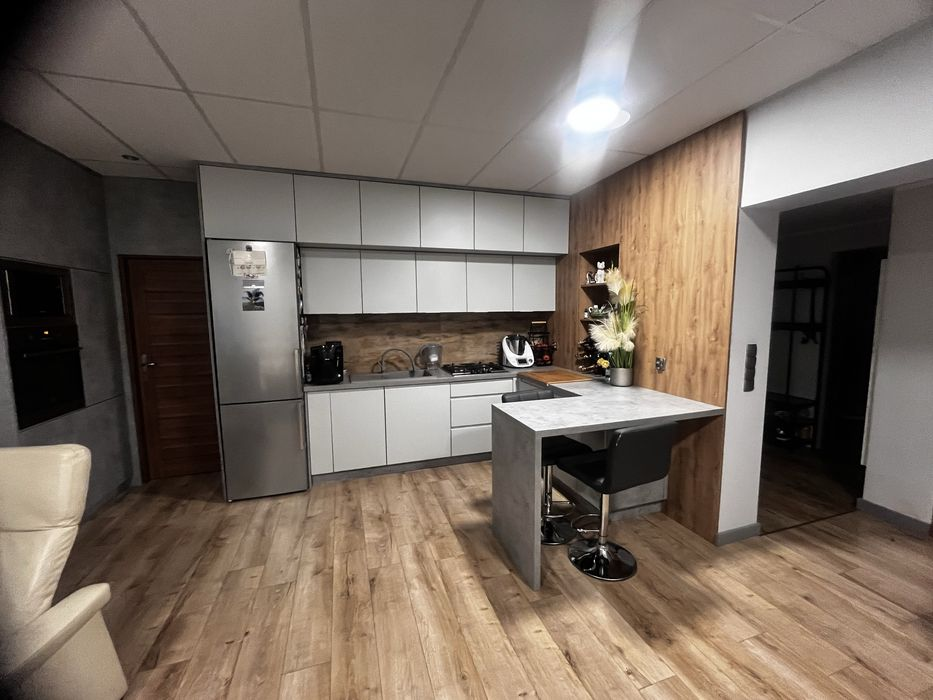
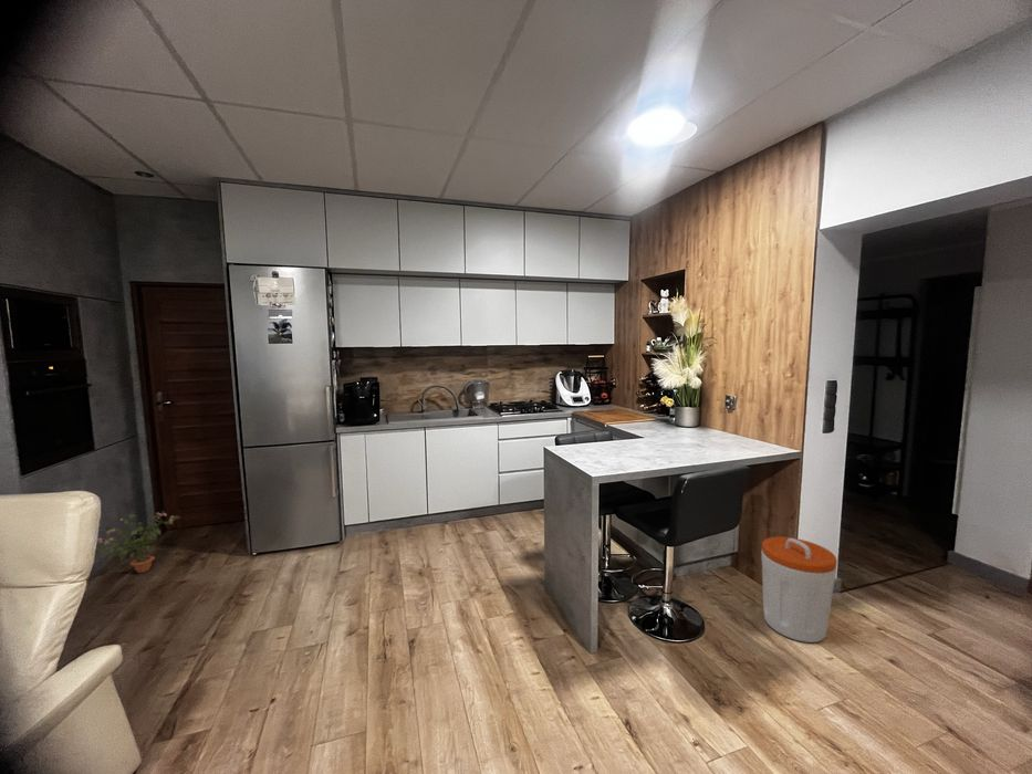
+ trash can (795, 584)
+ potted plant (139, 542)
